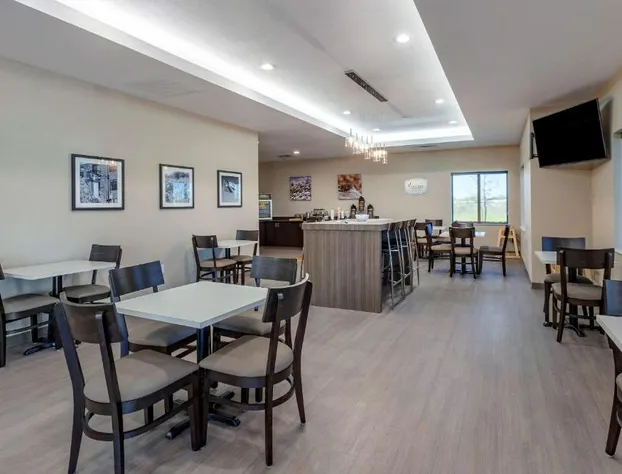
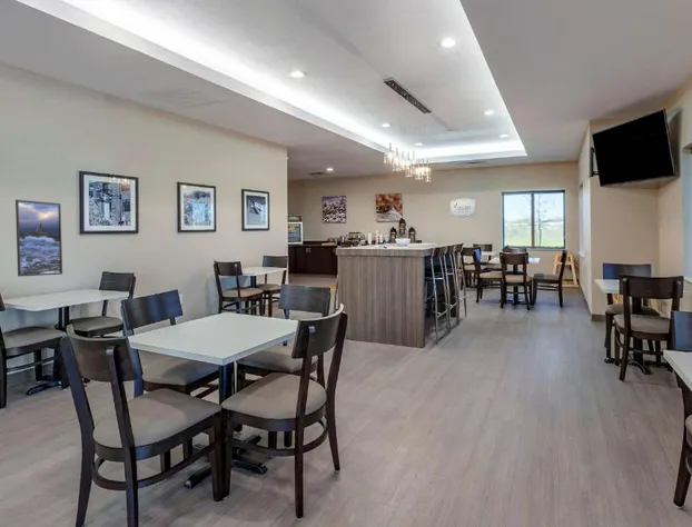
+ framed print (39, 238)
